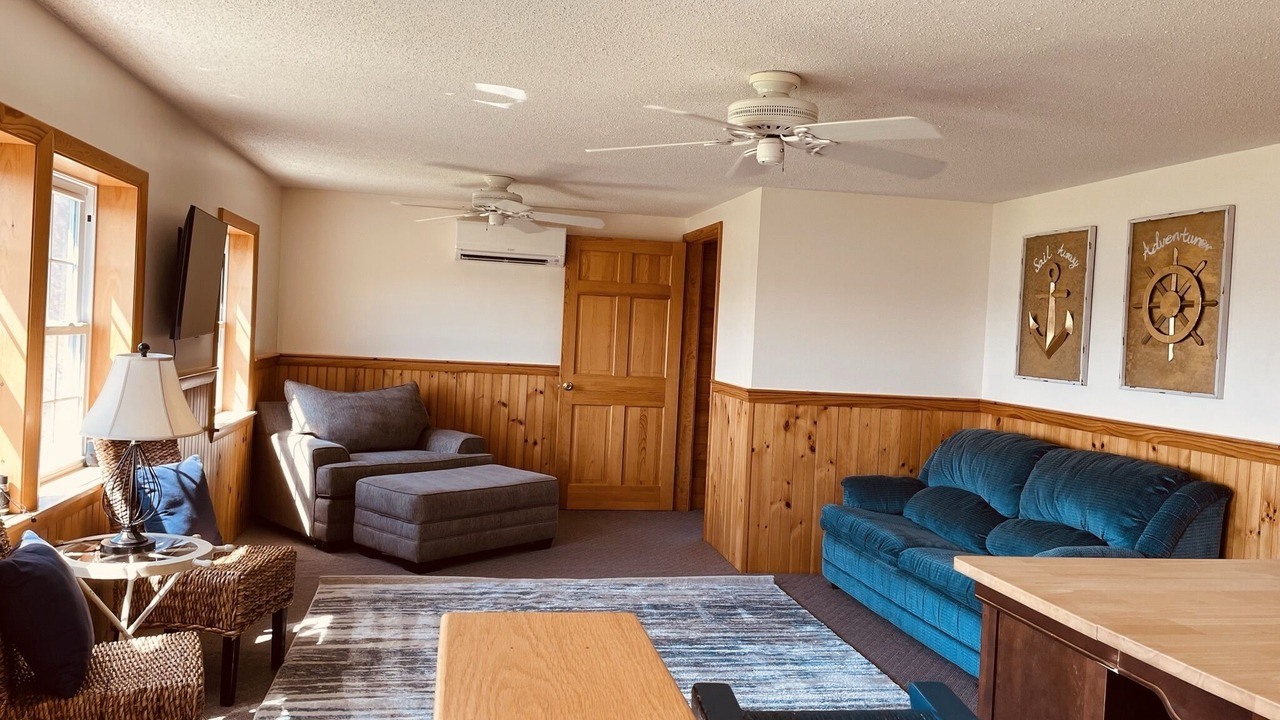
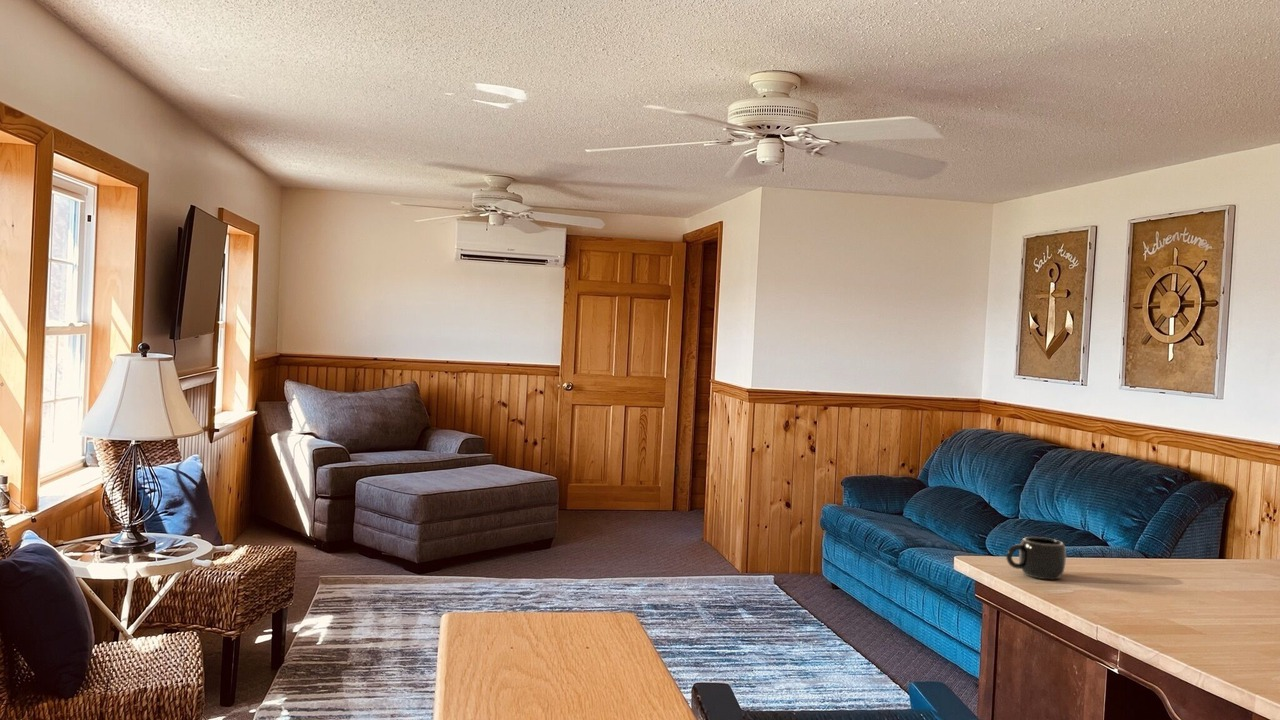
+ mug (1036, 557)
